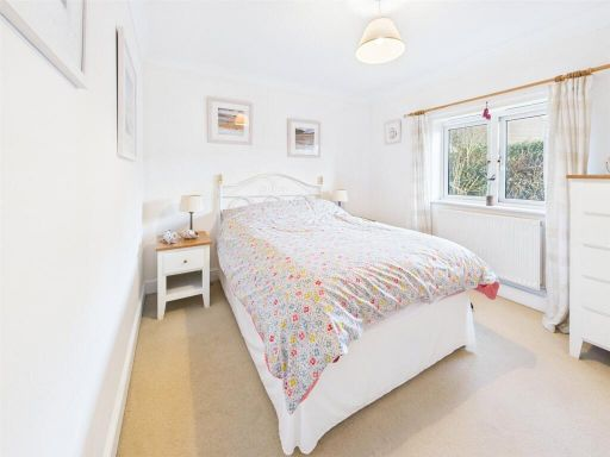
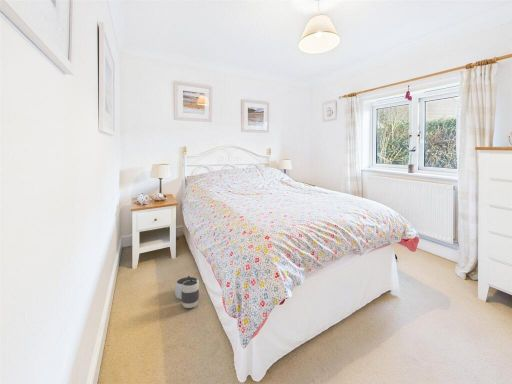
+ waste basket (188, 288)
